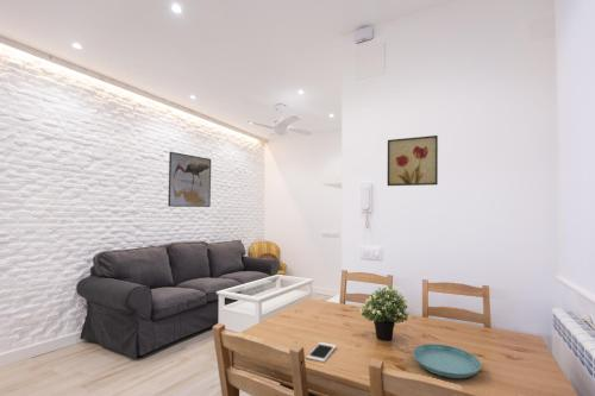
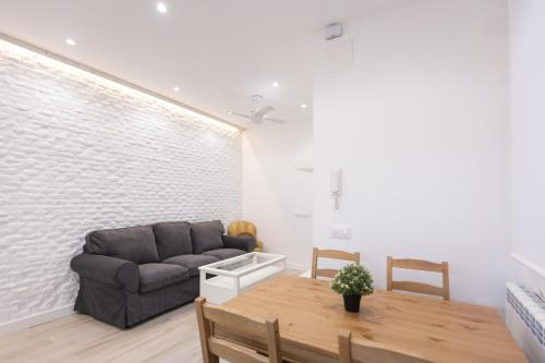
- wall art (412, 162)
- saucer (445, 360)
- cell phone (321, 351)
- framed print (190, 181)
